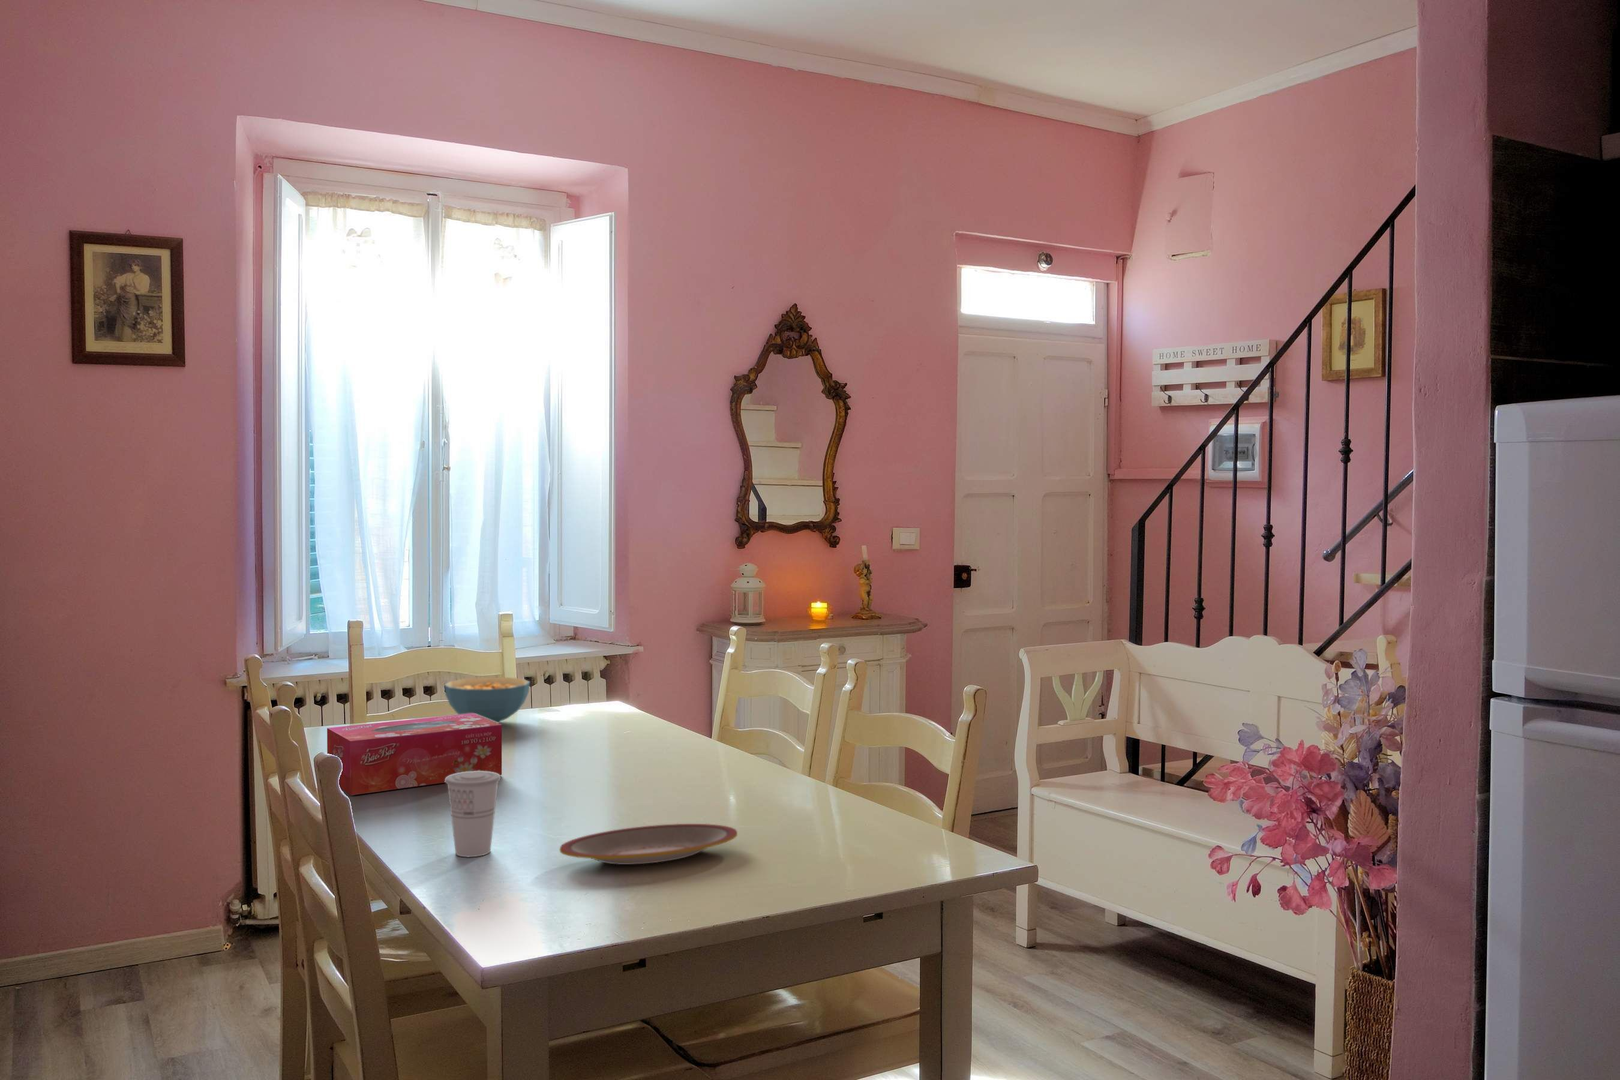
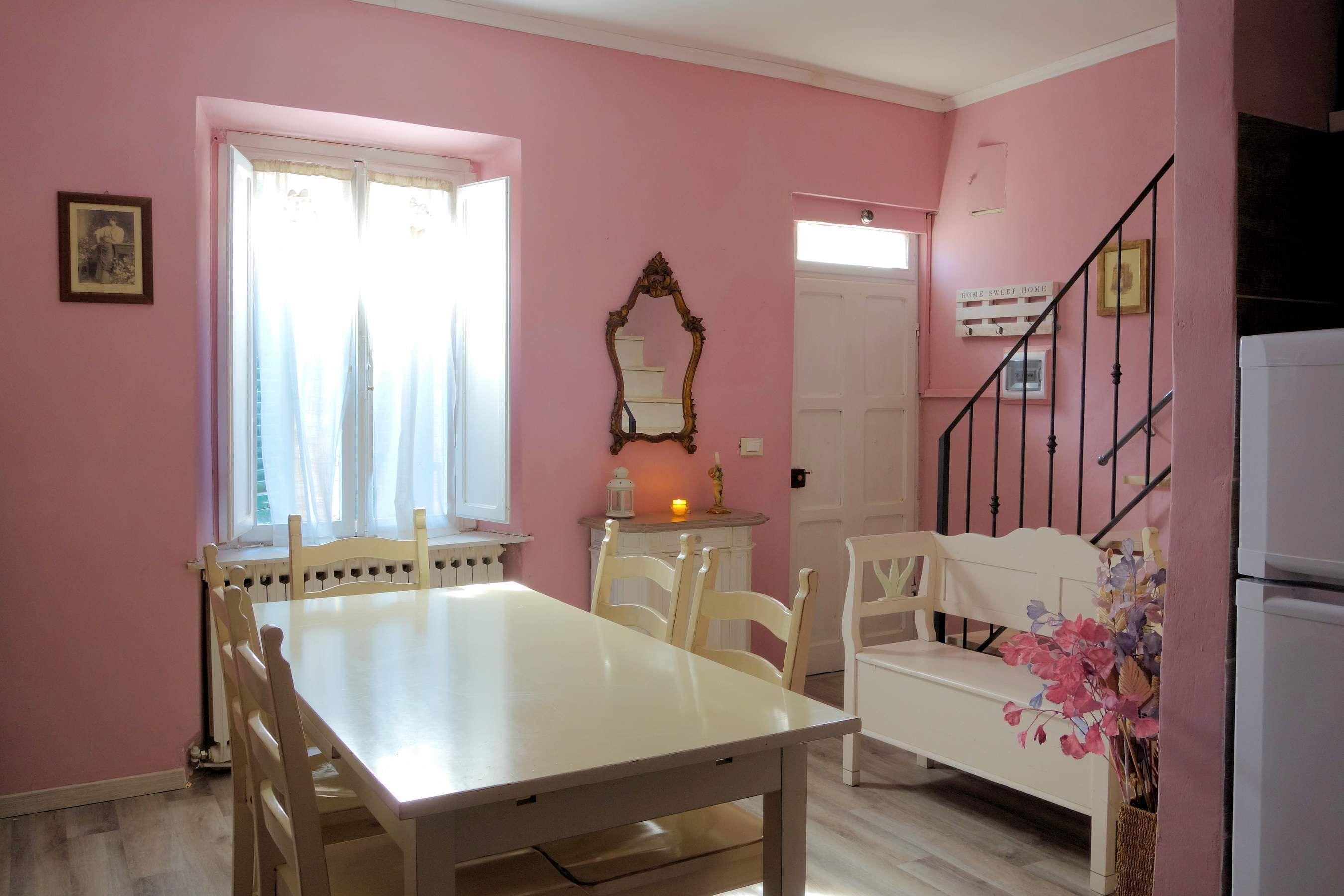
- cup (472, 814)
- tissue box (415, 751)
- plate (651, 846)
- cereal bowl (487, 703)
